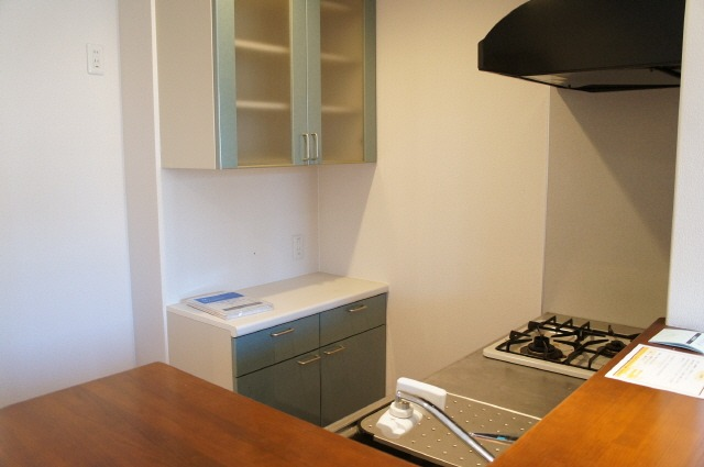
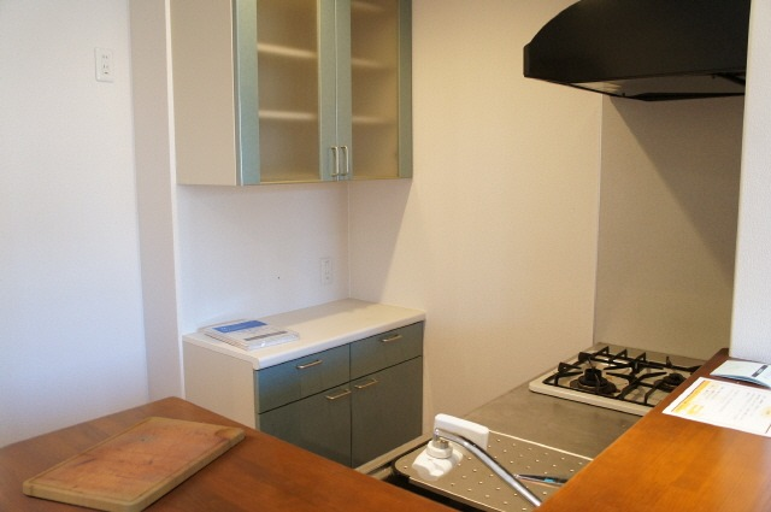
+ cutting board (143, 458)
